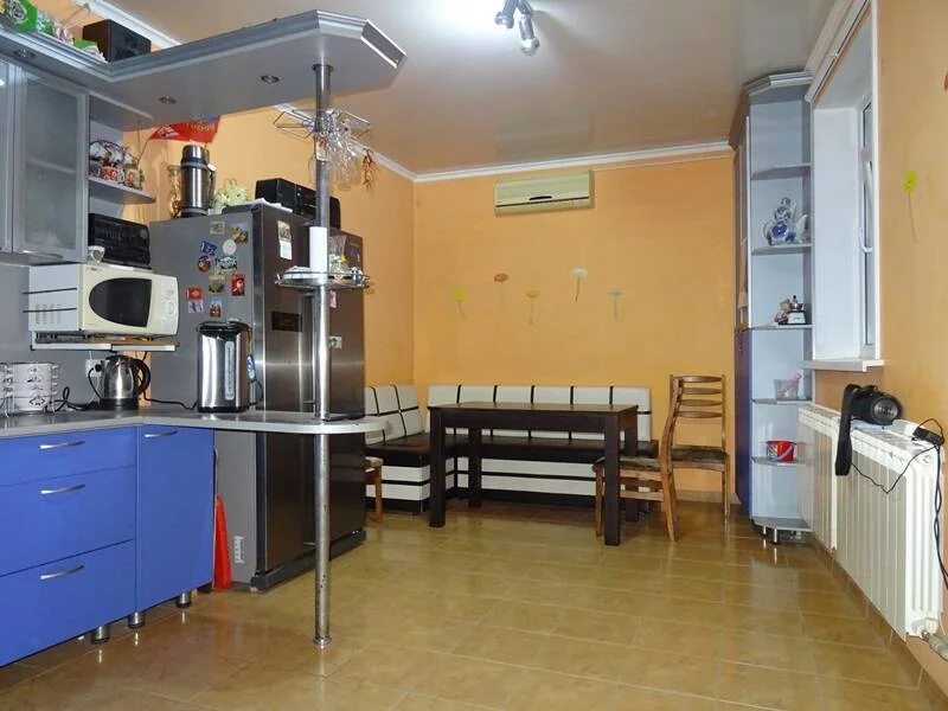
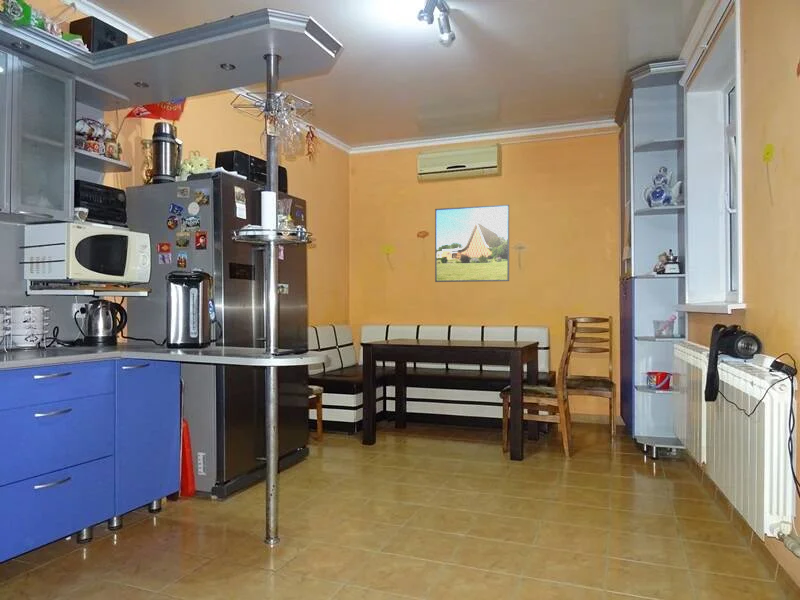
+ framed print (471, 244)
